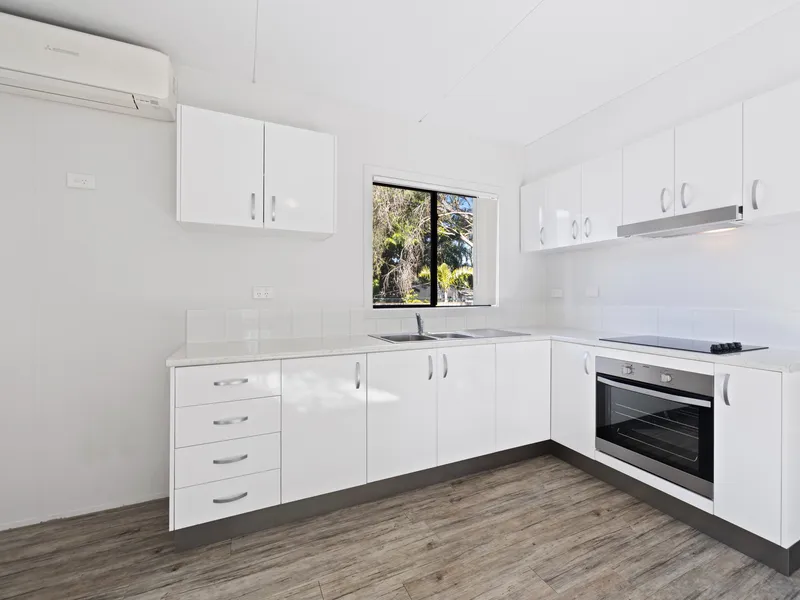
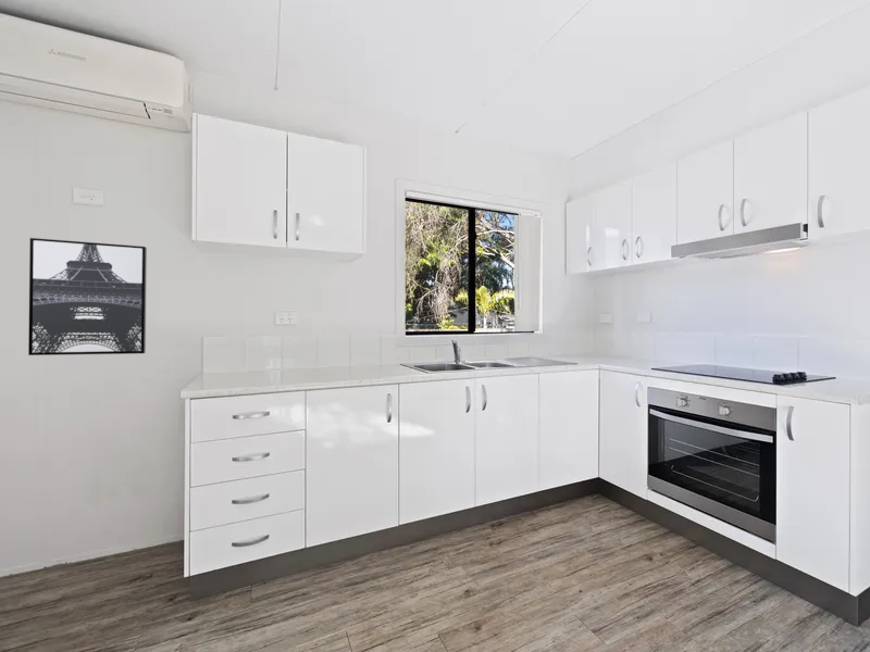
+ wall art (90, 298)
